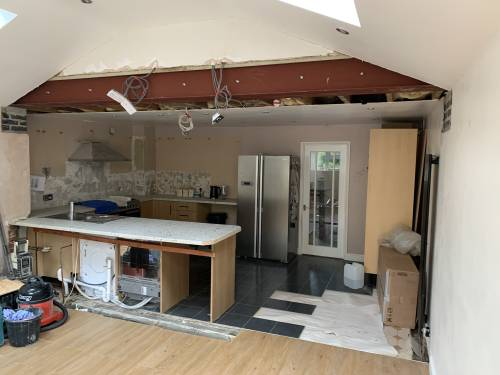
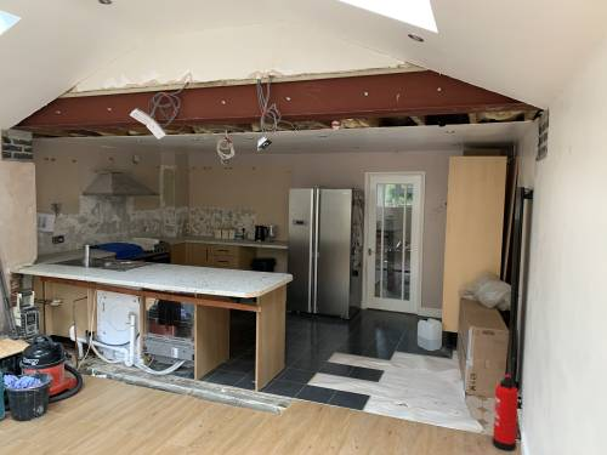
+ fire extinguisher (505, 405)
